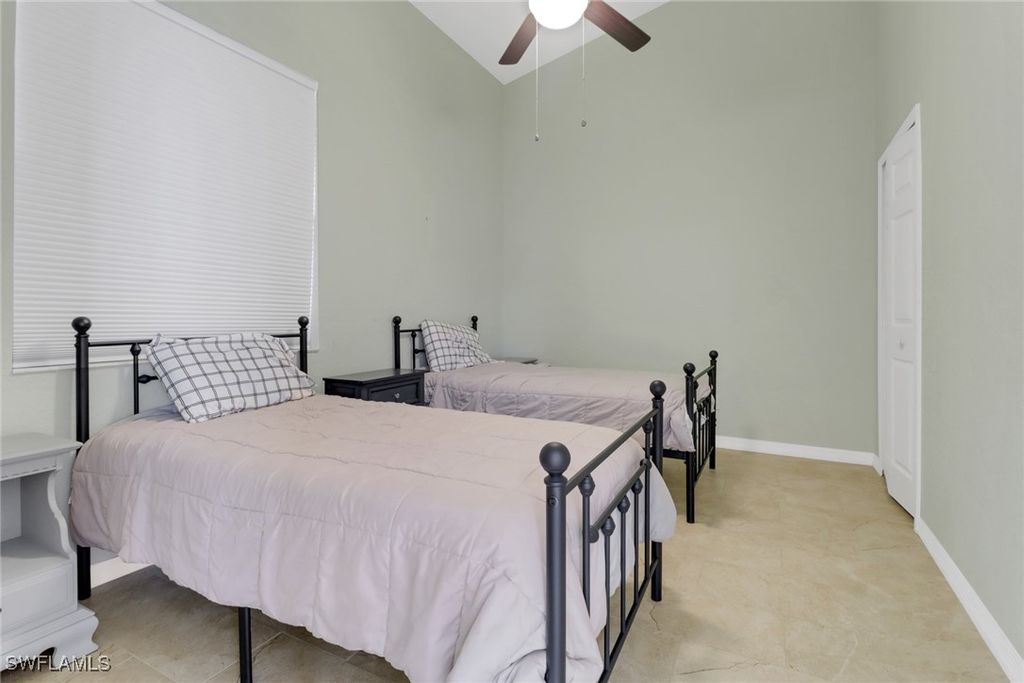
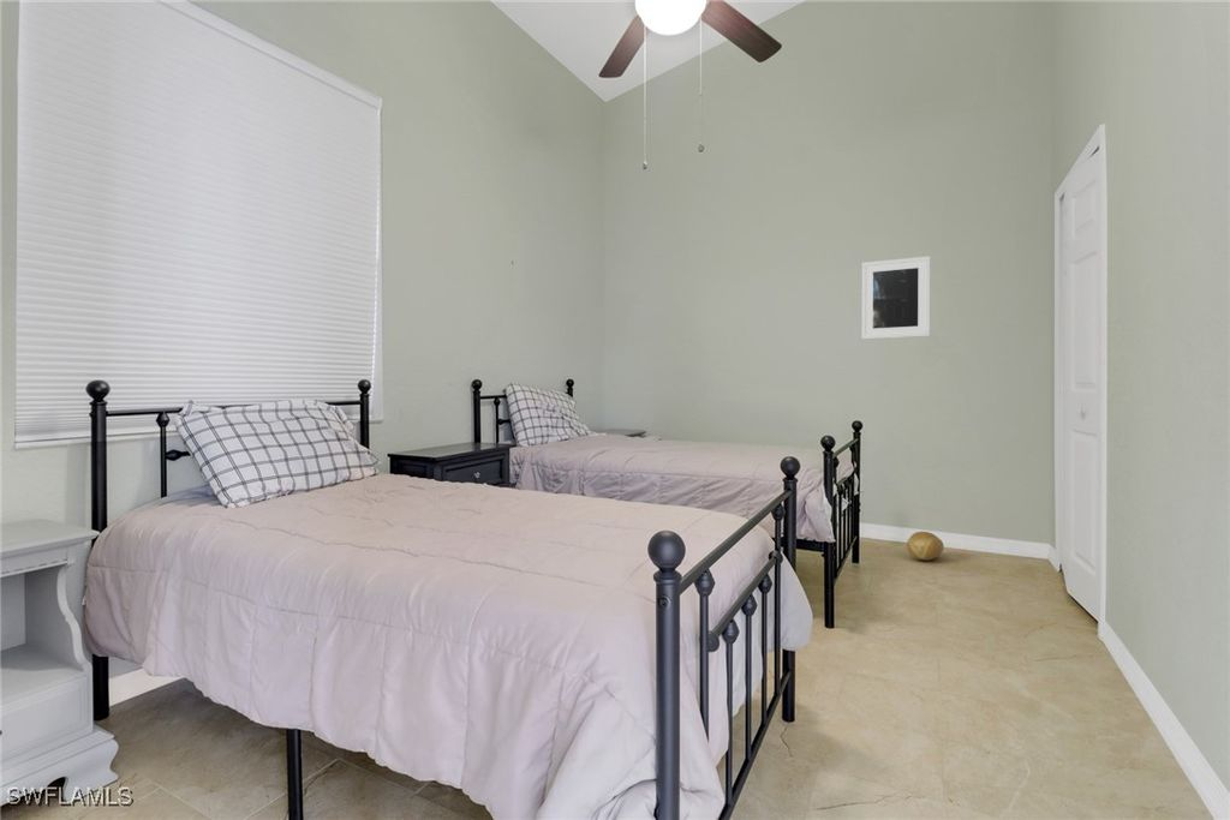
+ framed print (895, 298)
+ ball (925, 544)
